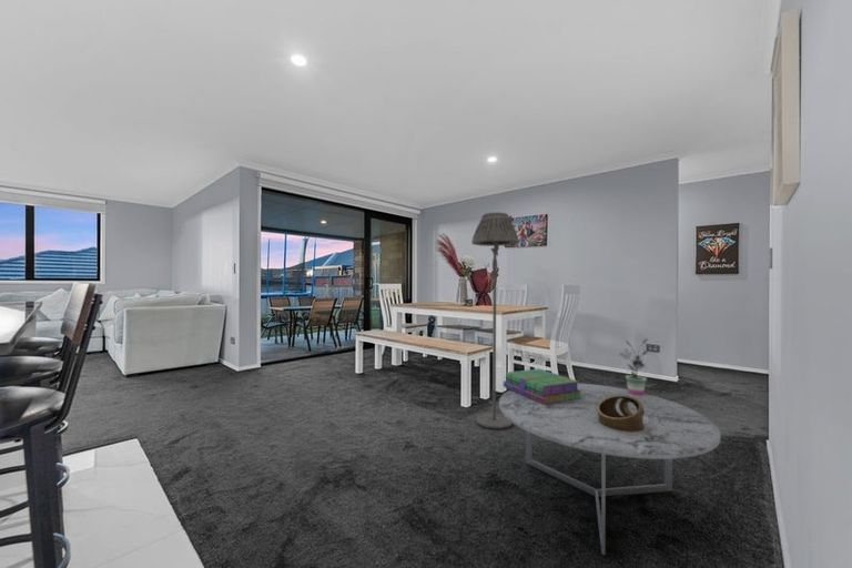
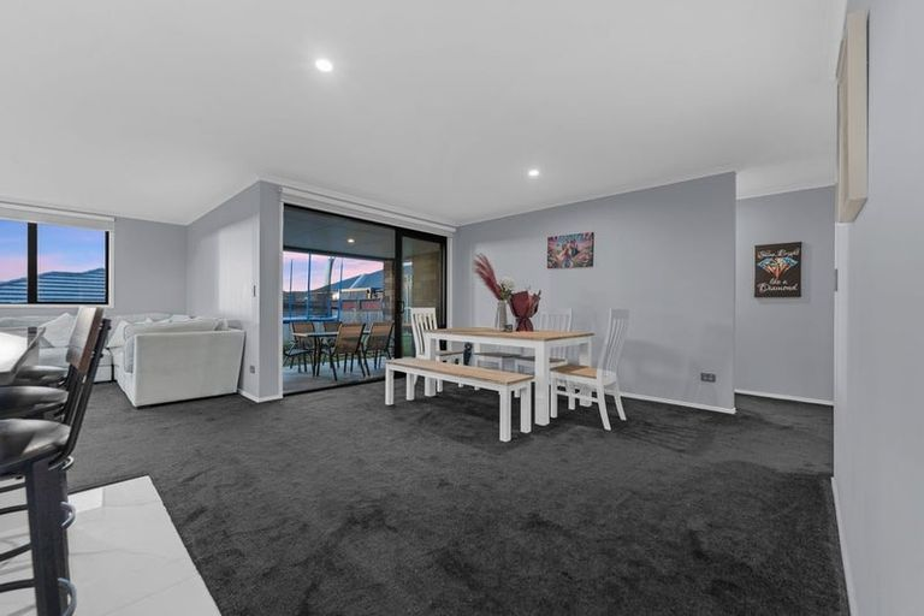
- potted plant (632, 364)
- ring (620, 410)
- coffee table (596, 452)
- stack of books (540, 384)
- floor lamp (494, 317)
